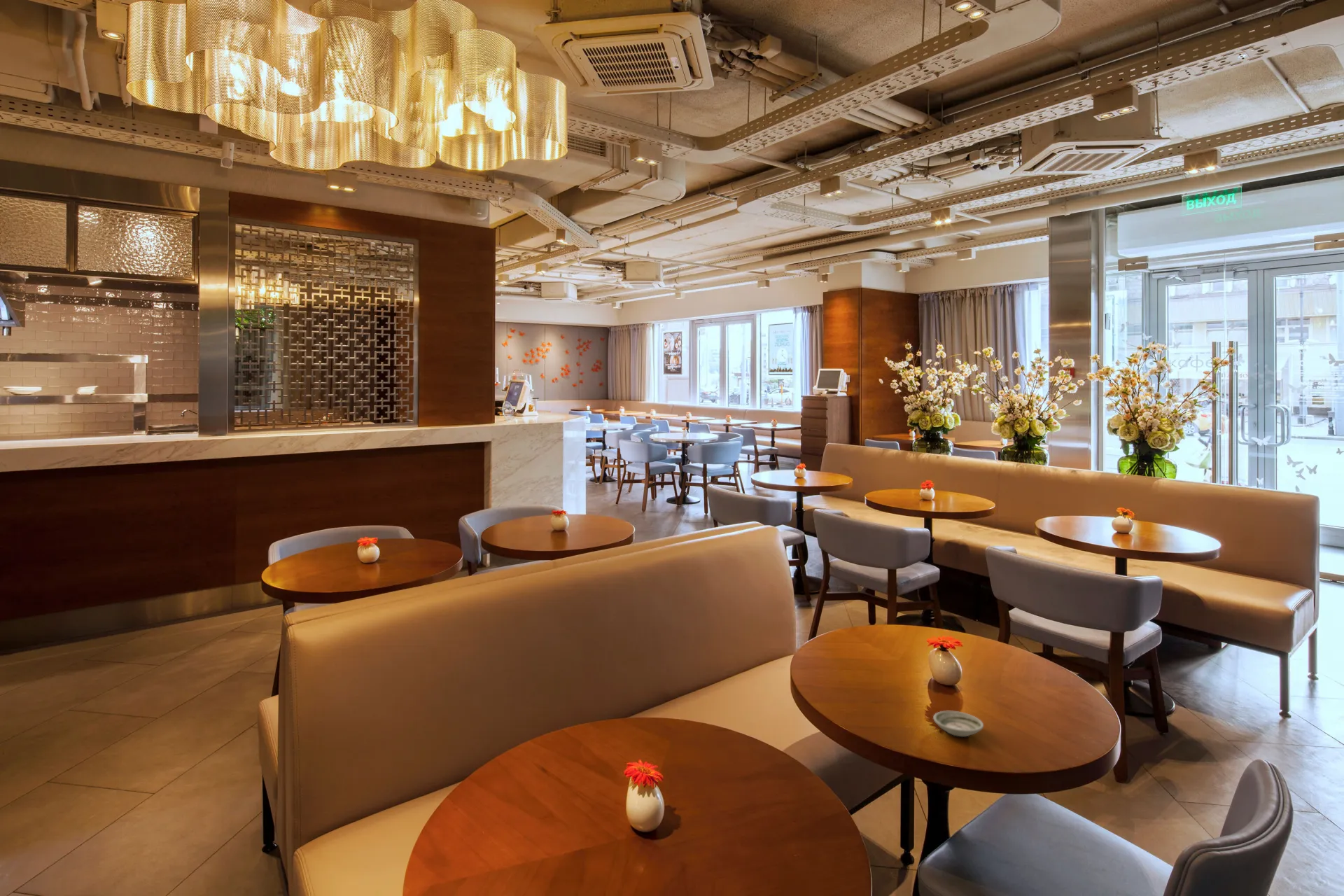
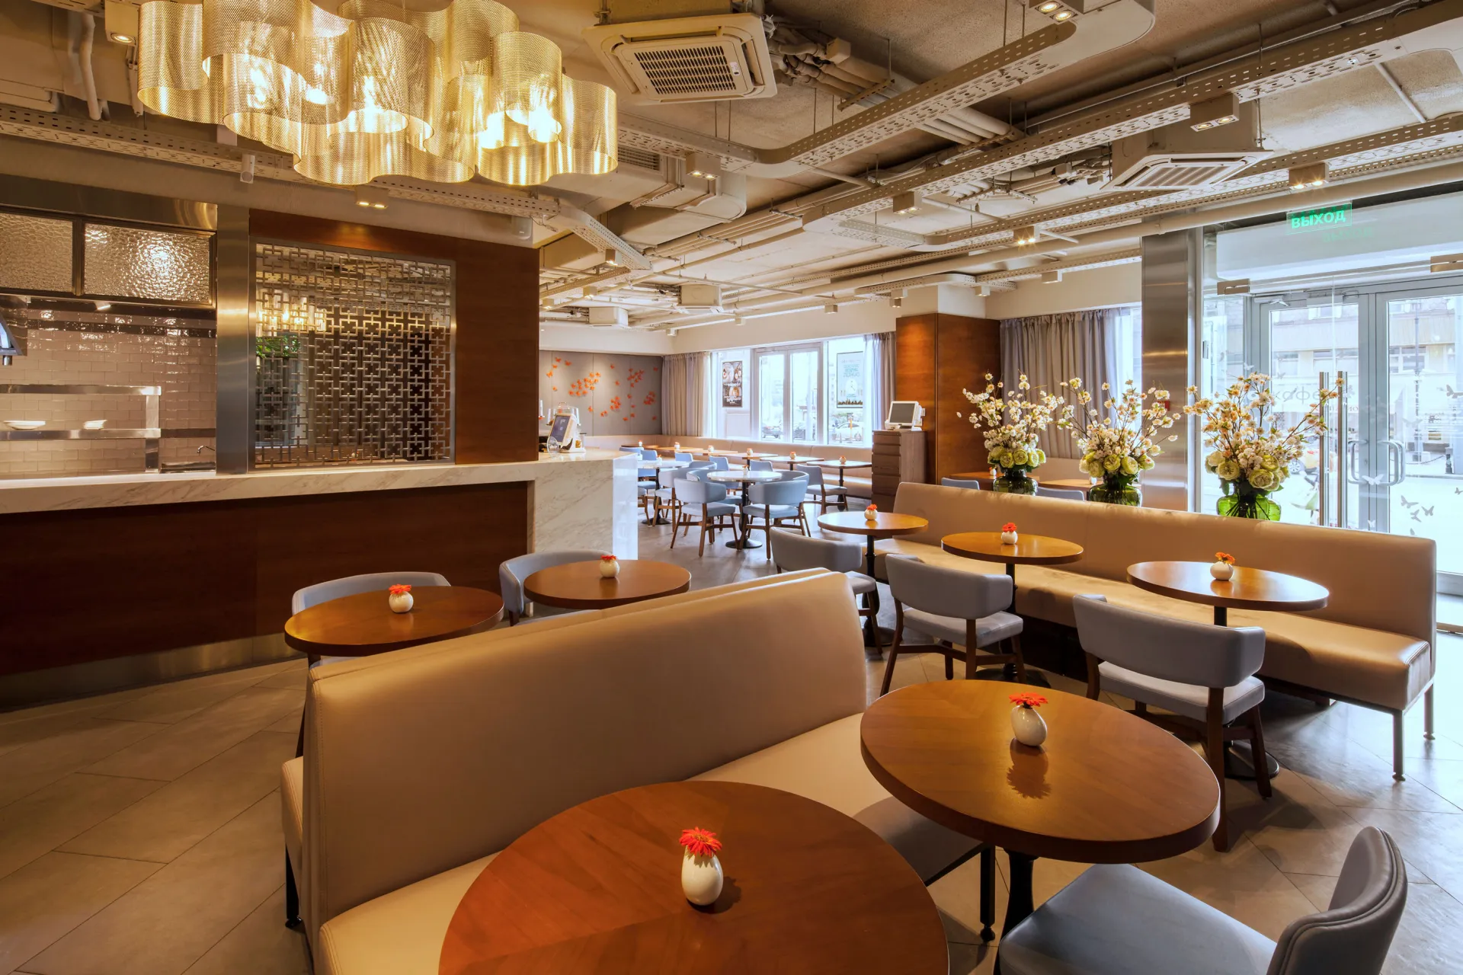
- saucer (958, 725)
